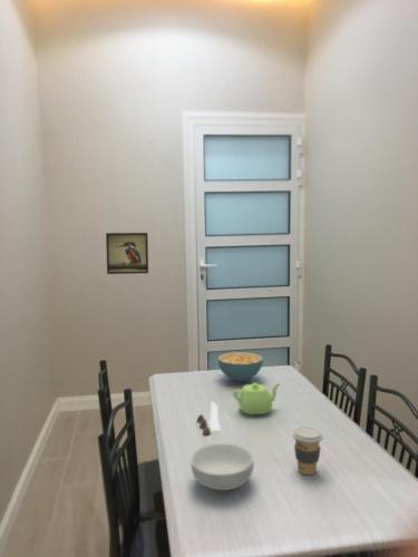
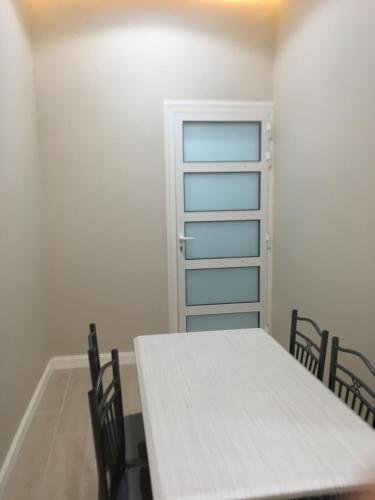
- cereal bowl (222, 469)
- salt and pepper shaker set (211, 414)
- teapot (256, 397)
- cereal bowl (240, 368)
- coffee cup (307, 450)
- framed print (127, 253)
